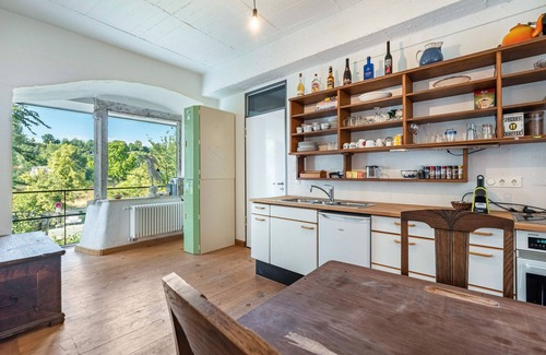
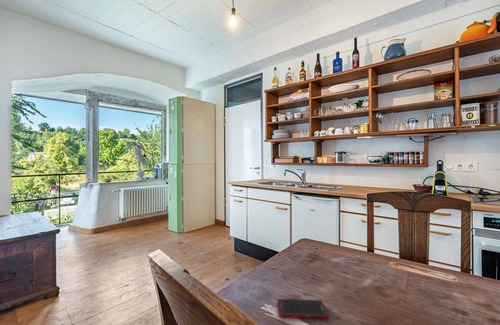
+ cell phone (301, 308)
